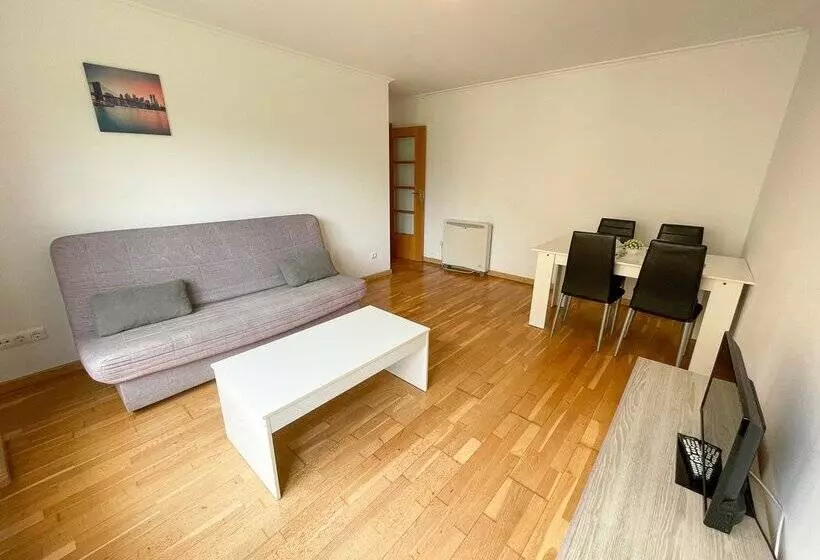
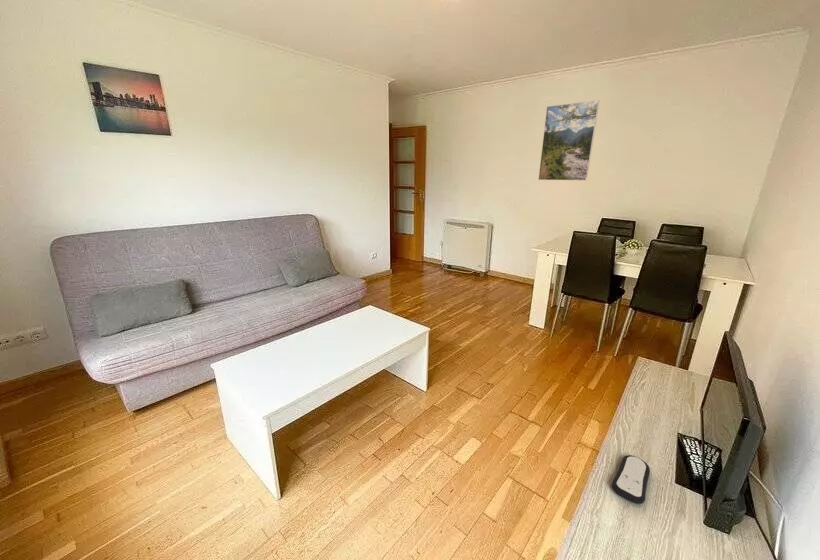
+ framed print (566, 143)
+ remote control (632, 476)
